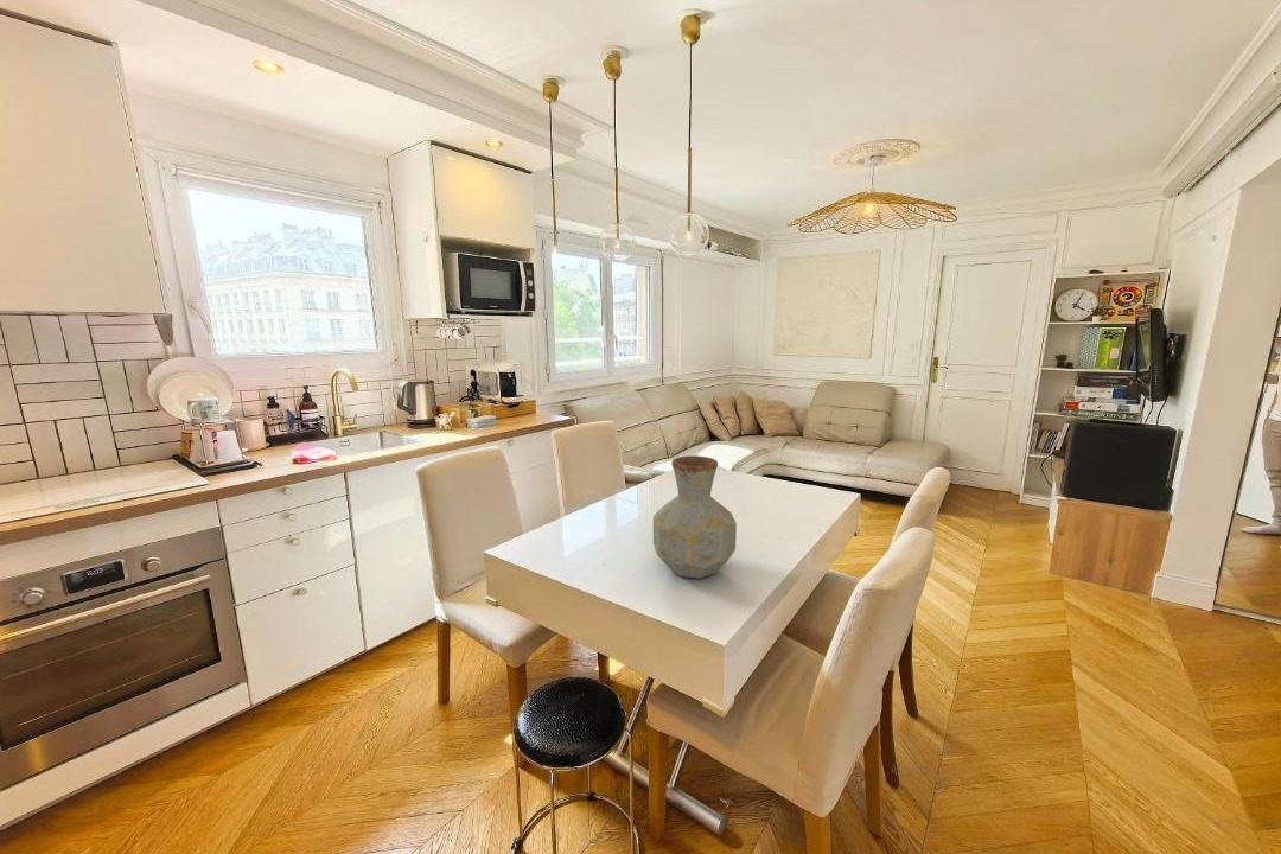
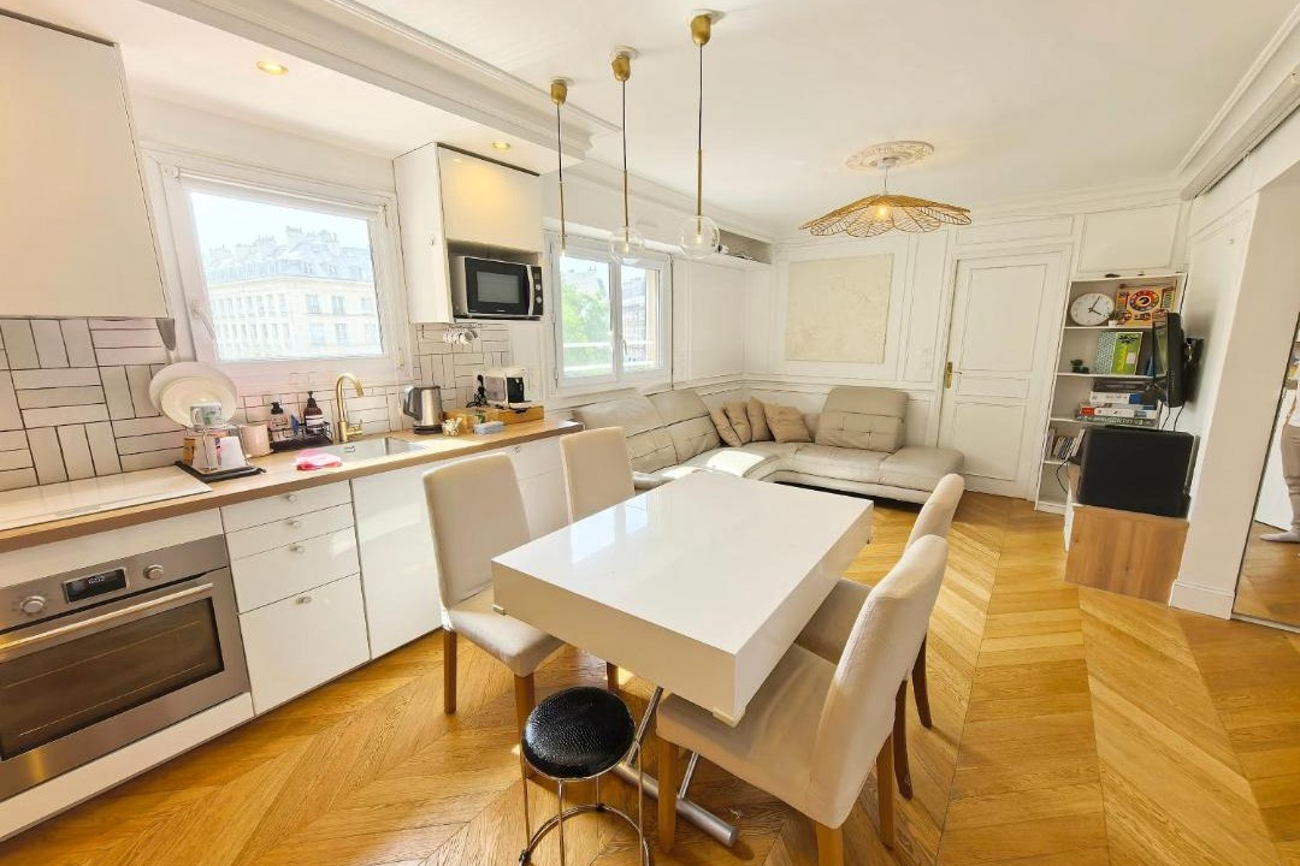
- vase (694, 516)
